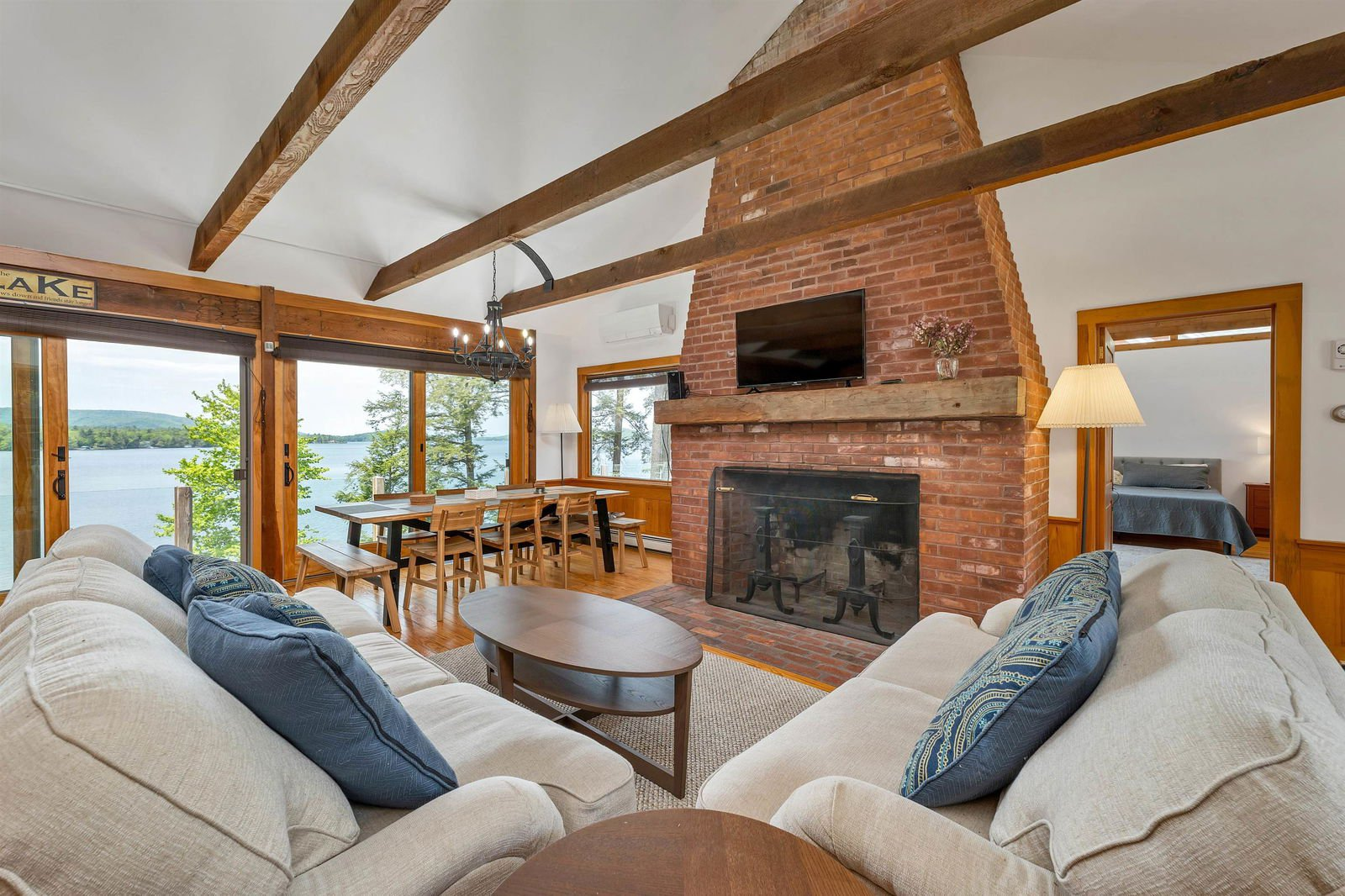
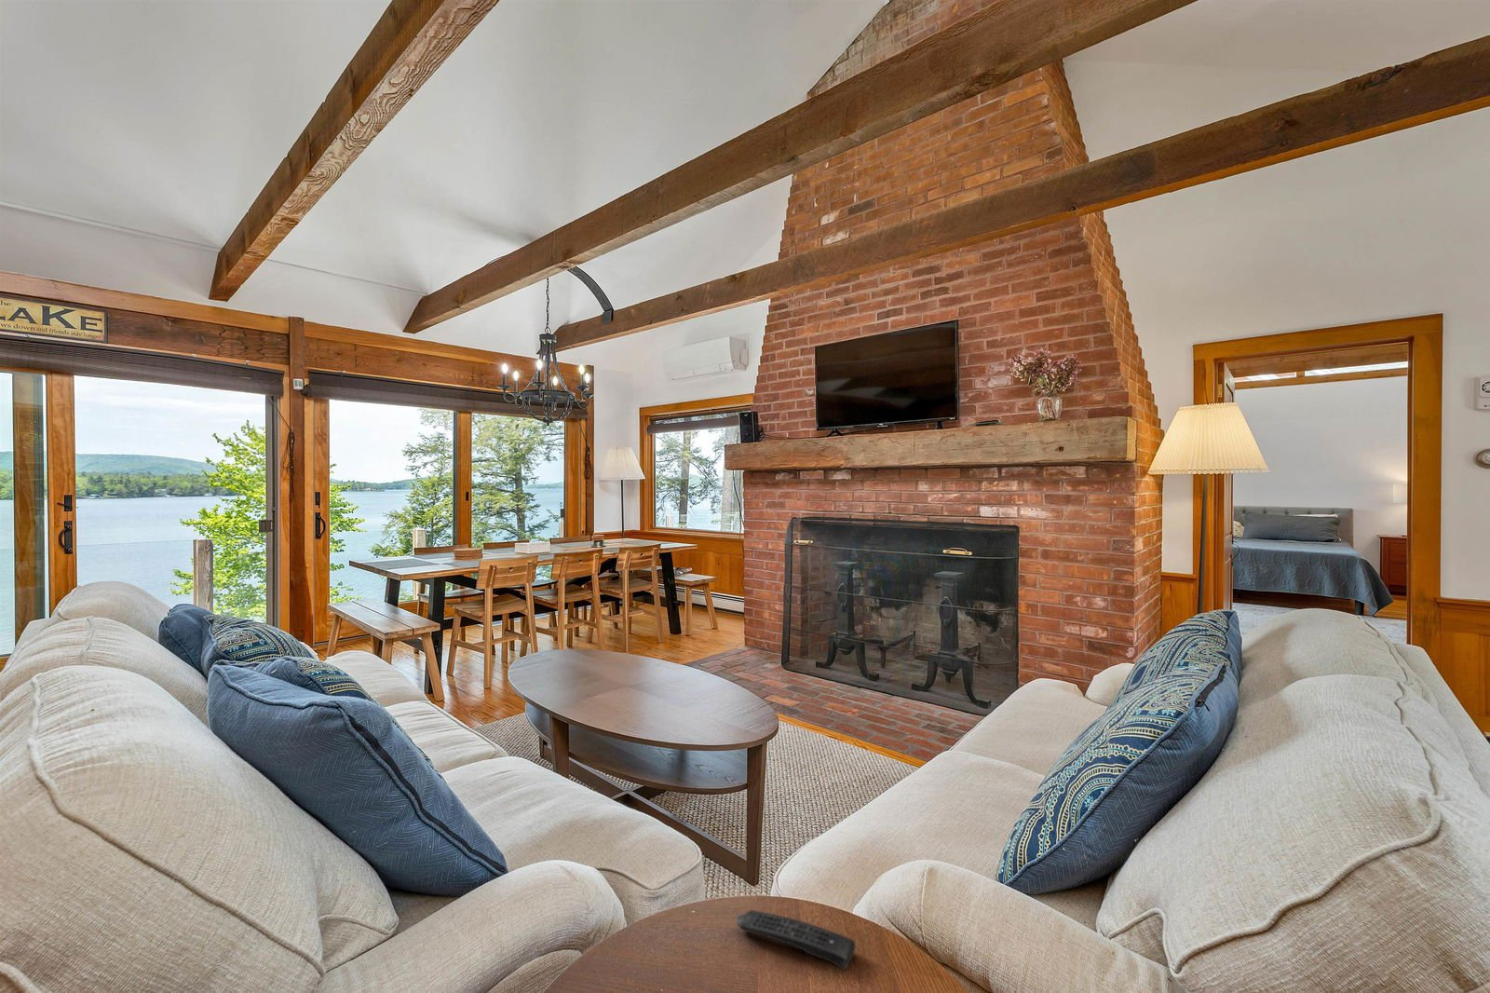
+ remote control (792, 934)
